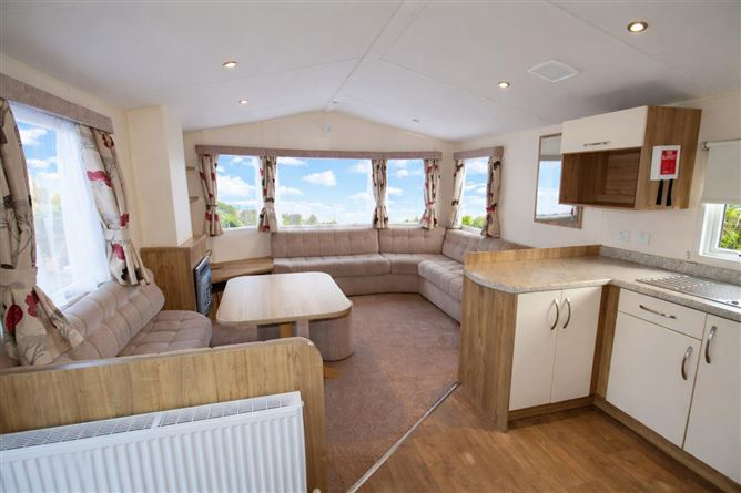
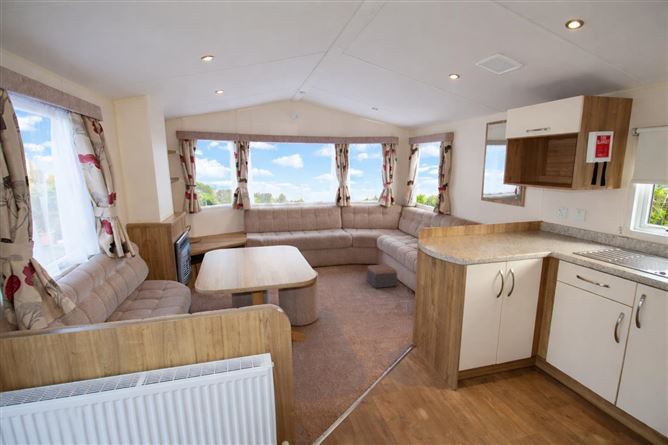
+ footstool (381, 275)
